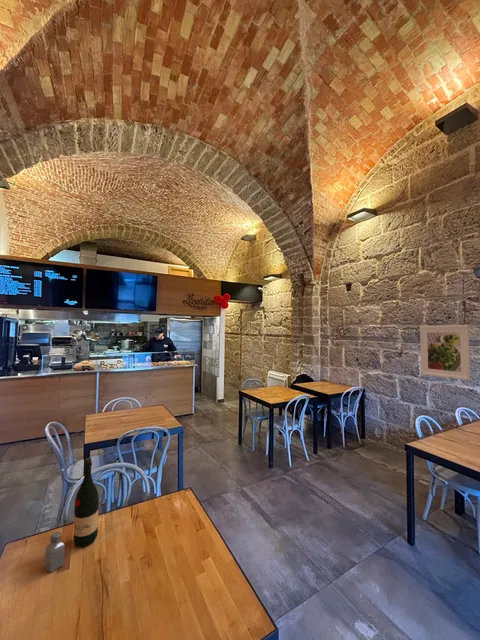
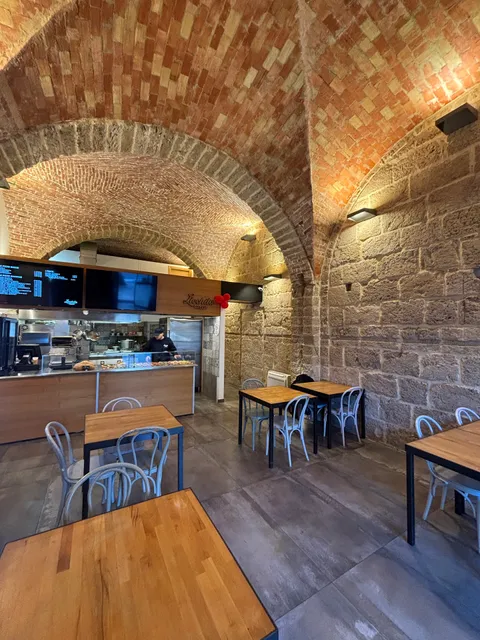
- saltshaker (55, 550)
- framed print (443, 351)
- wine bottle (86, 499)
